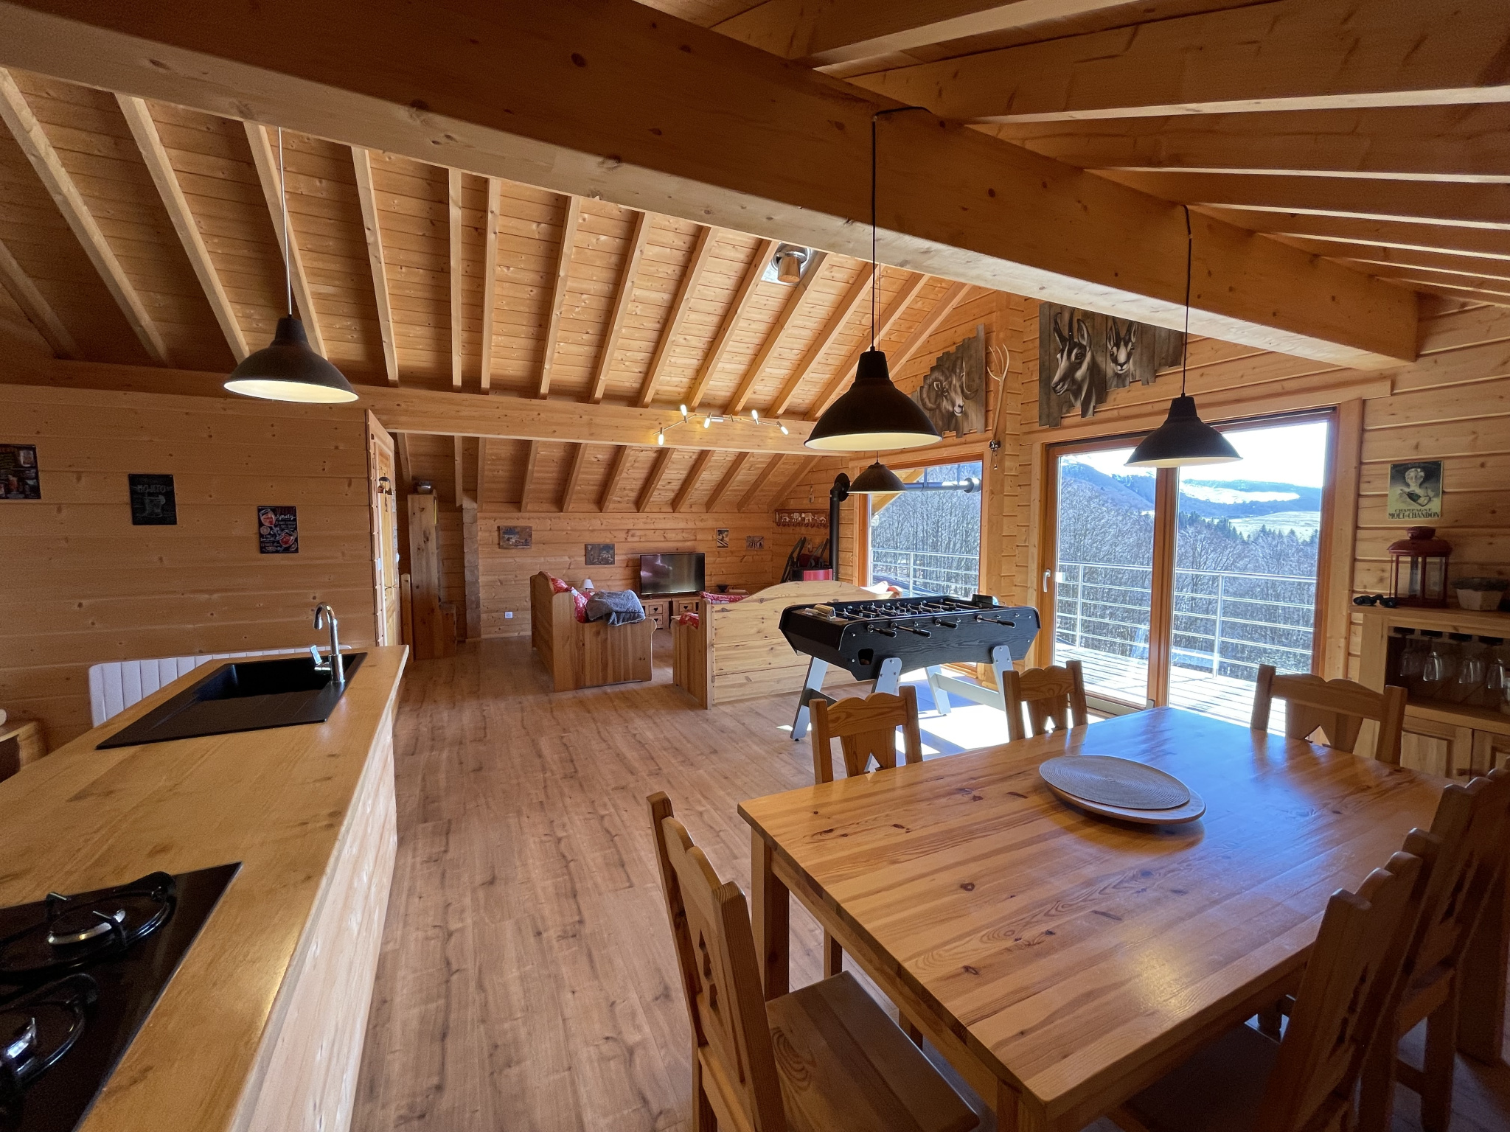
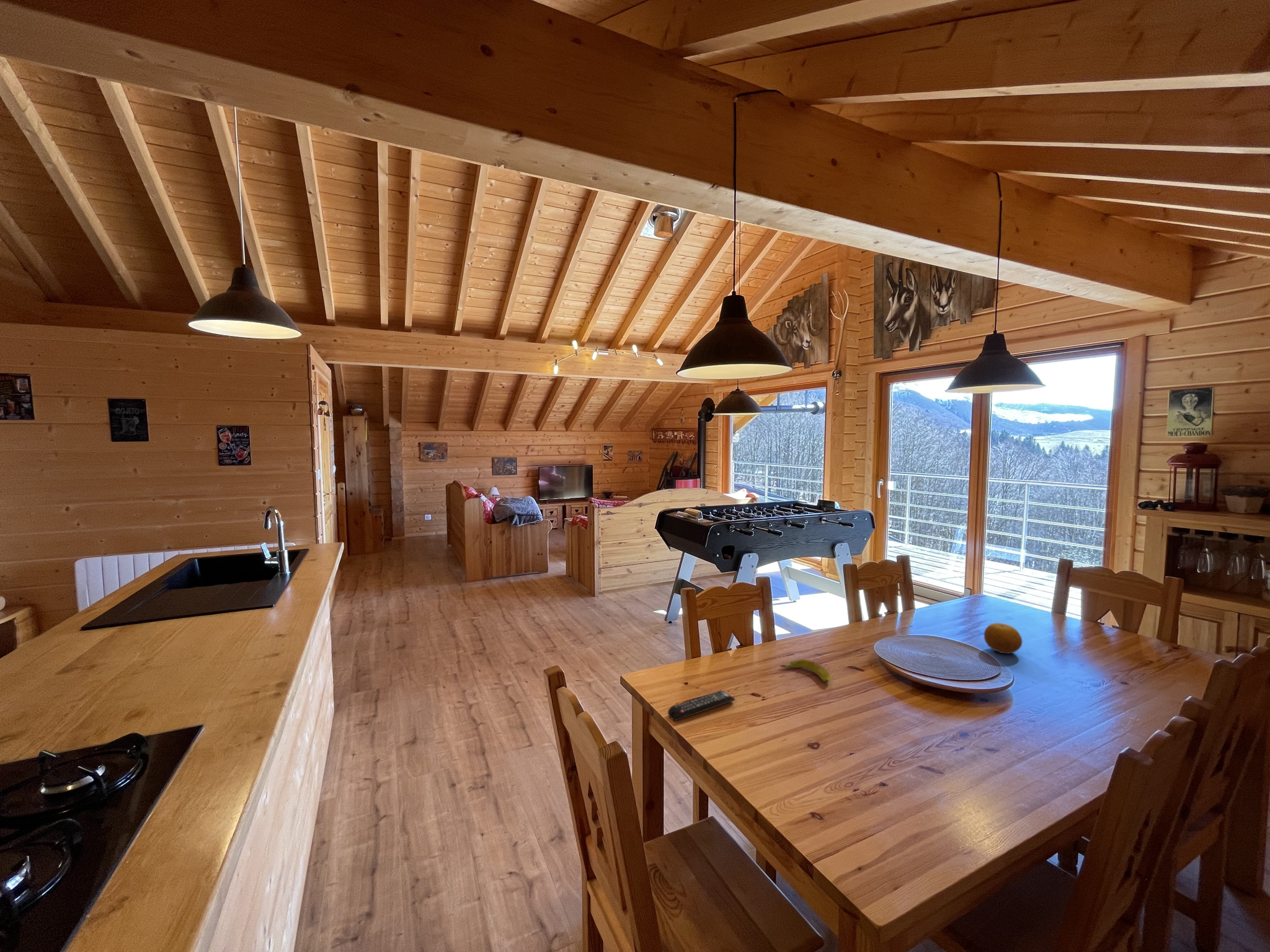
+ banana (809, 669)
+ fruit (1002, 638)
+ remote control (702, 705)
